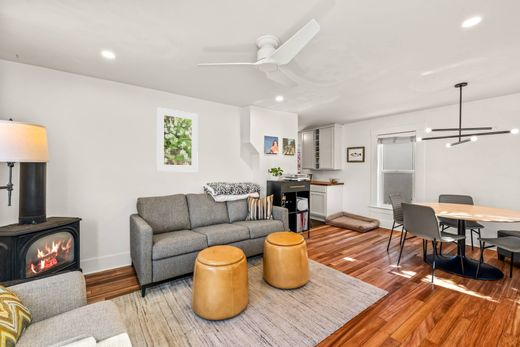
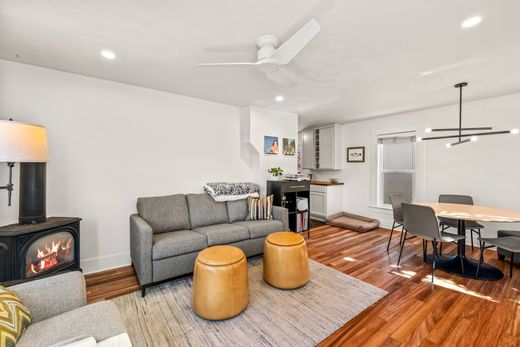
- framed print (178, 141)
